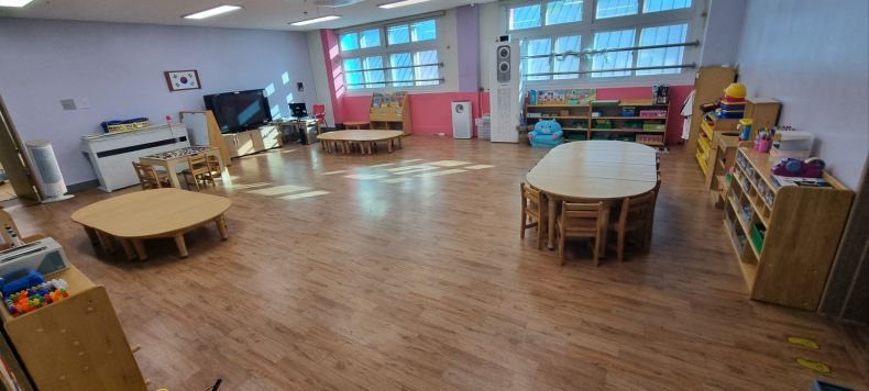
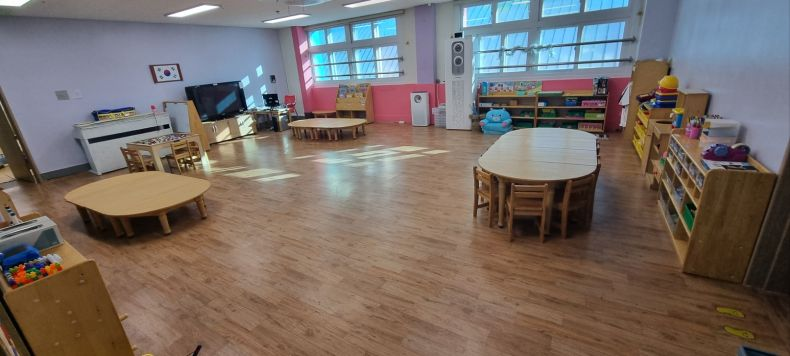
- air purifier (47, 169)
